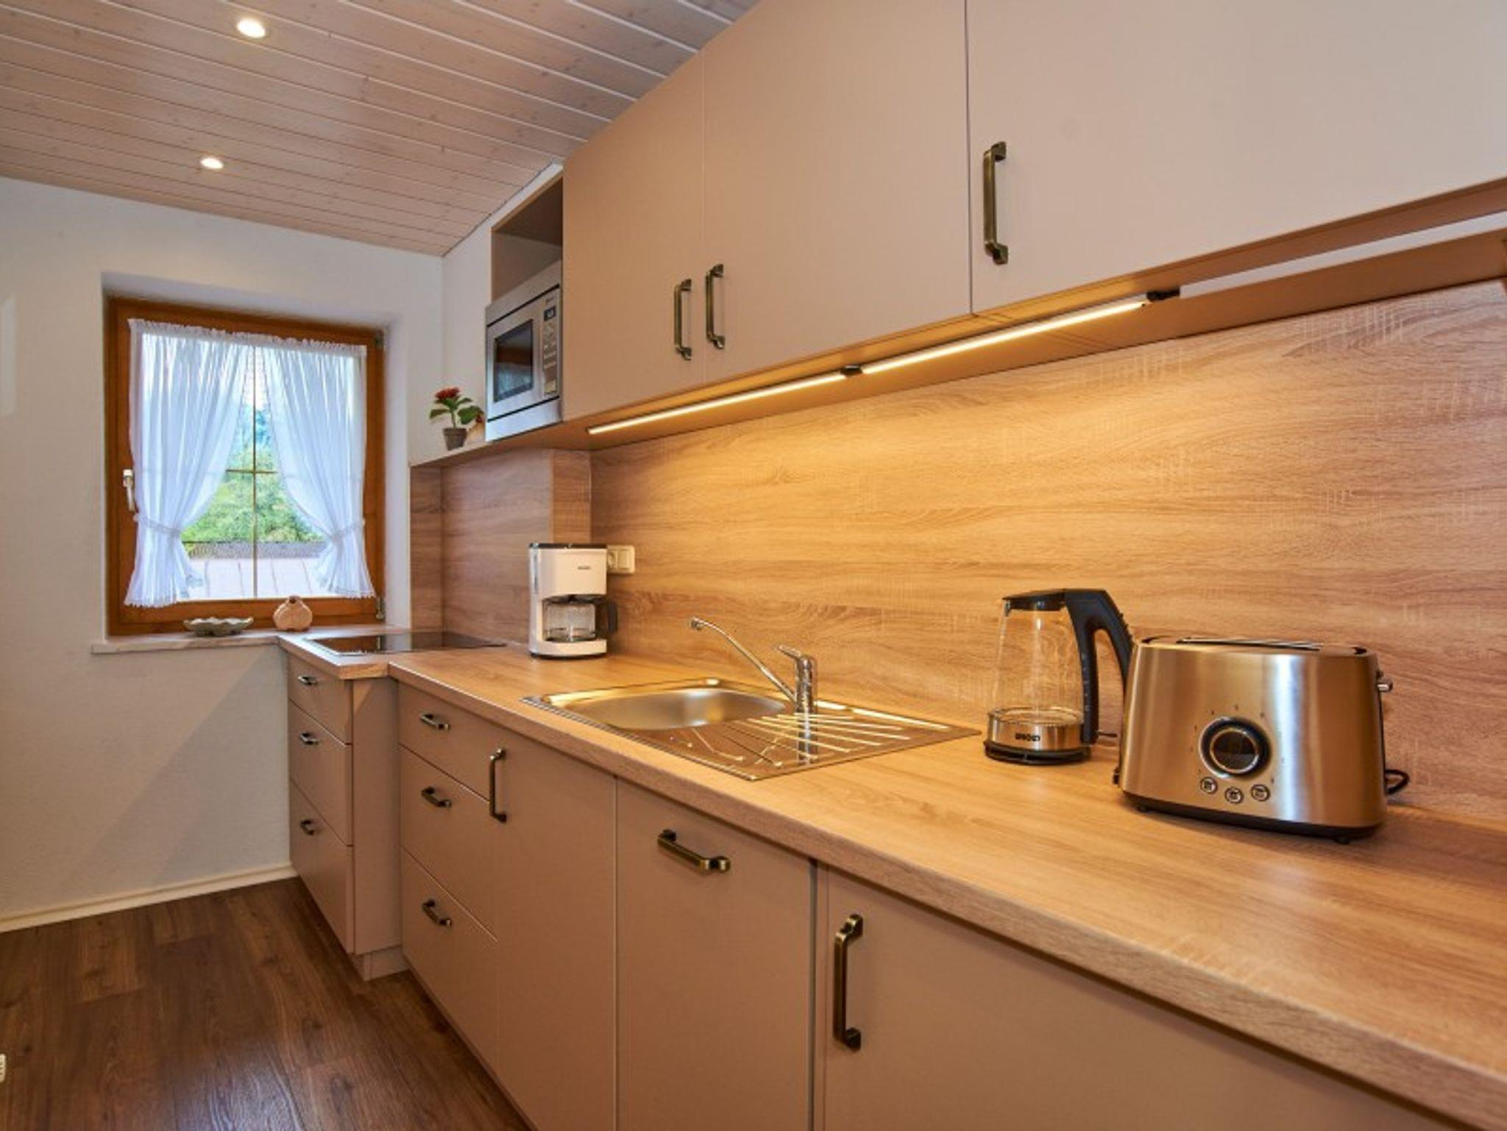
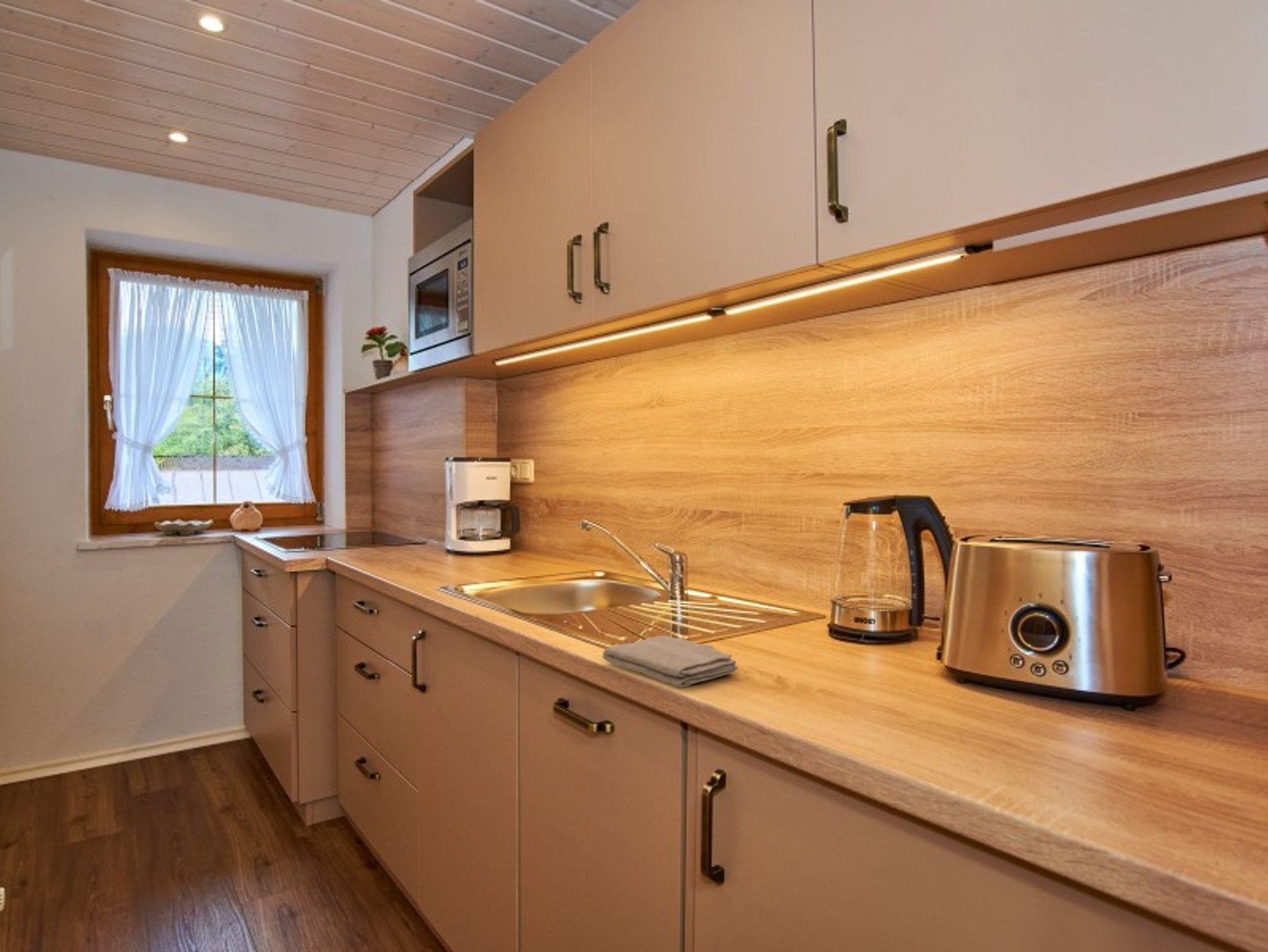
+ washcloth (669, 657)
